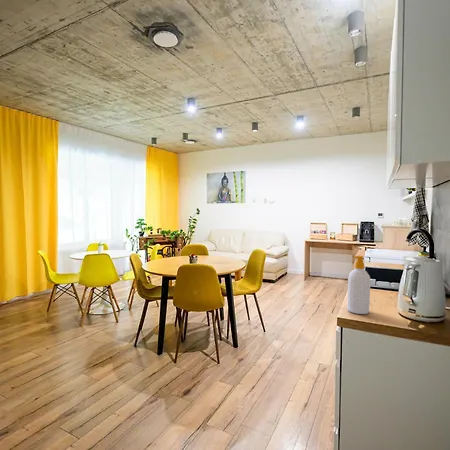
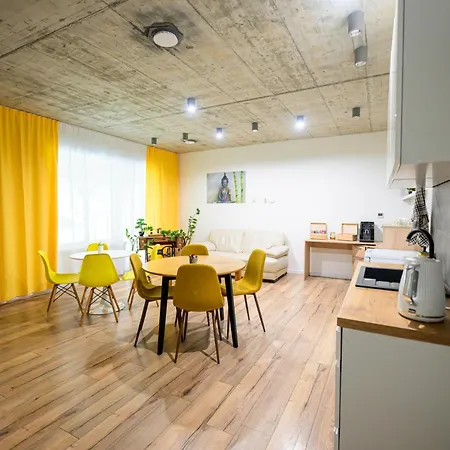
- soap bottle (358, 283)
